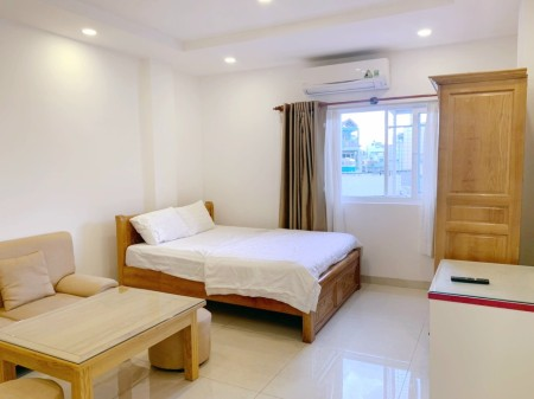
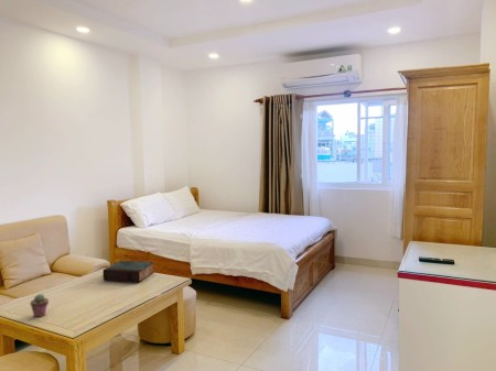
+ book (129, 271)
+ potted succulent (39, 304)
